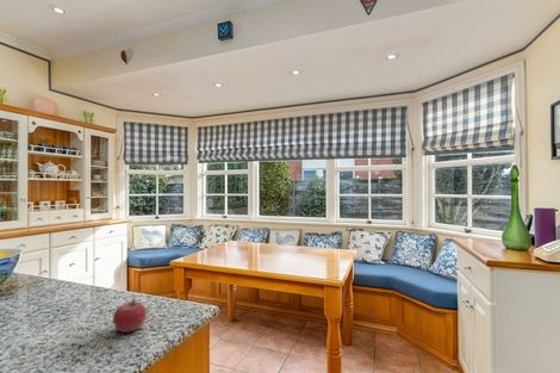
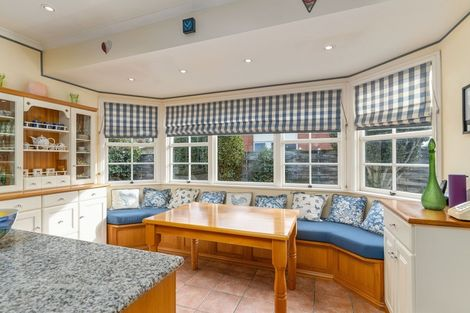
- fruit (130, 312)
